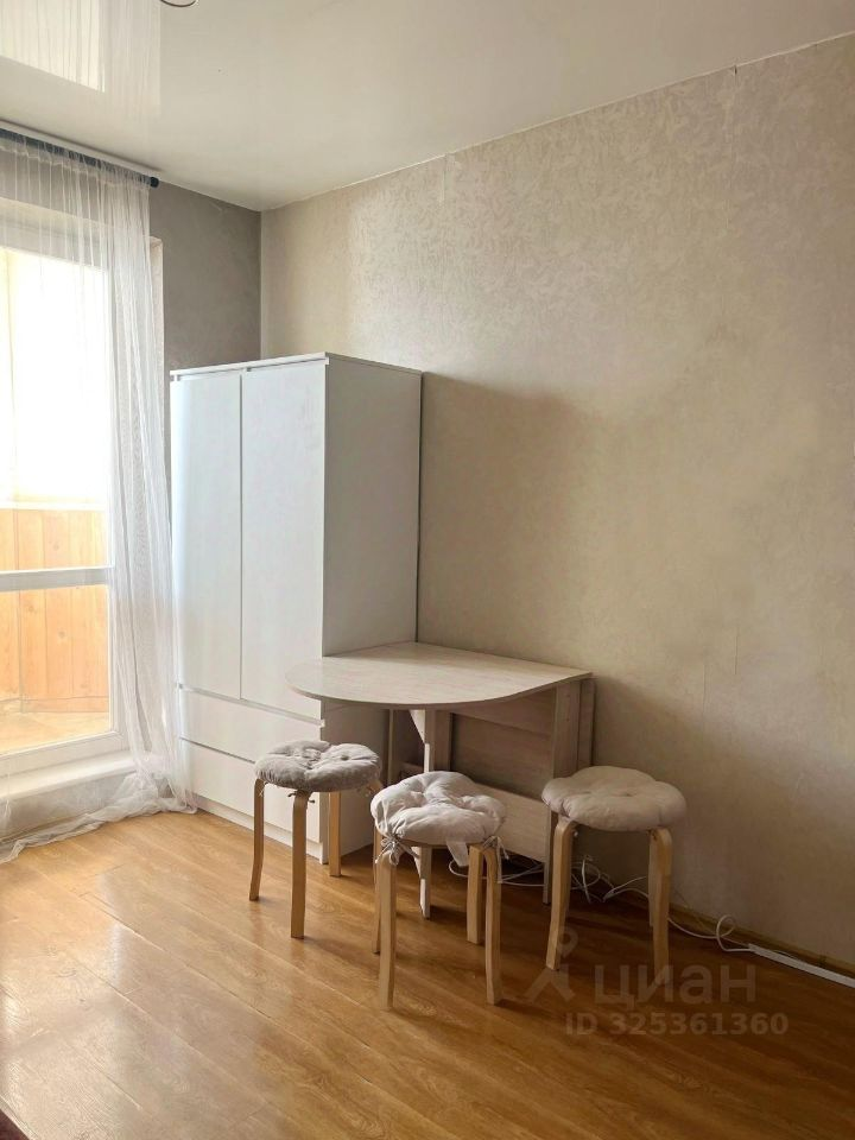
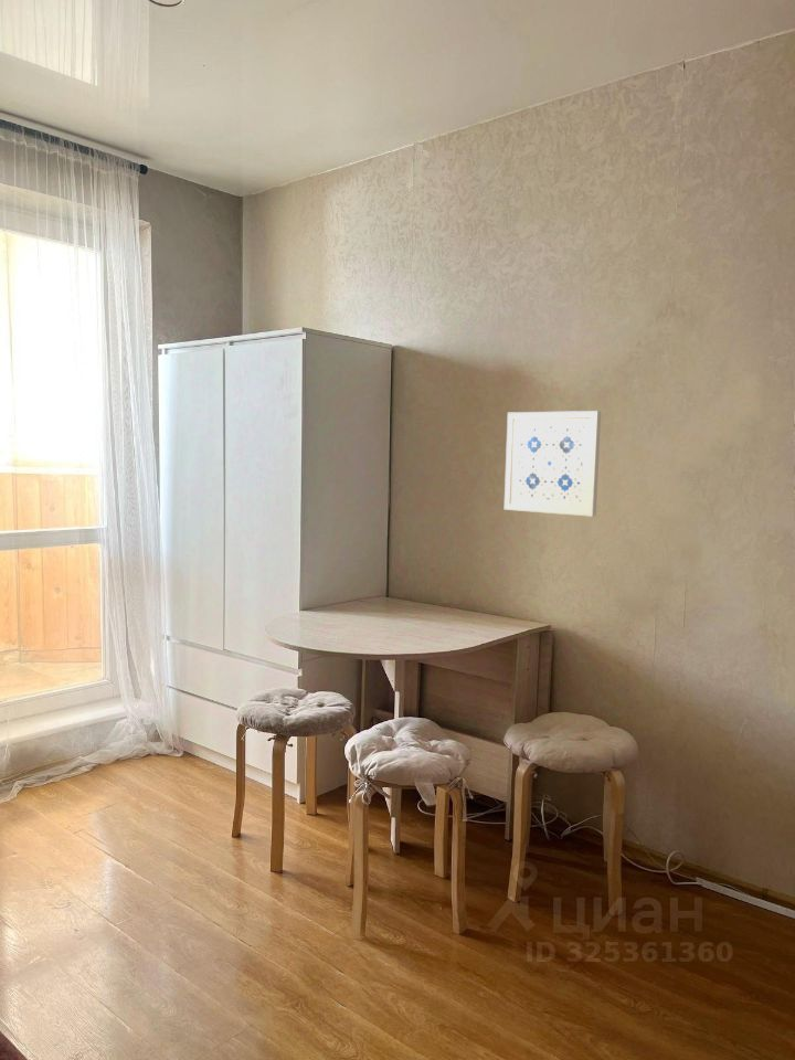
+ wall art (550, 462)
